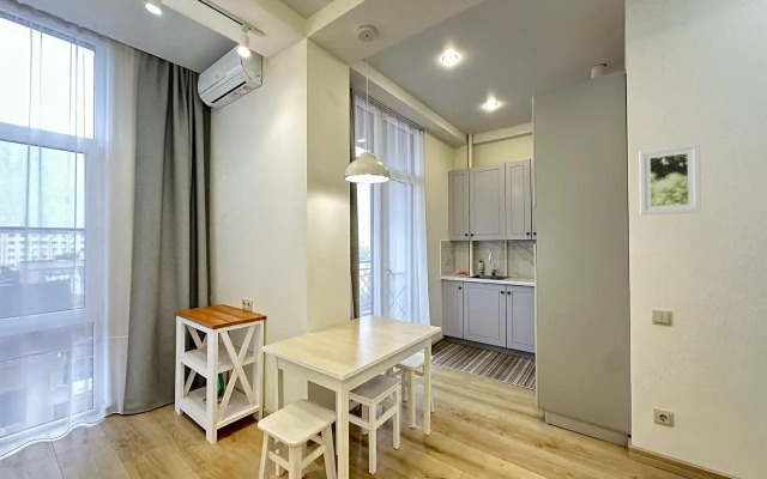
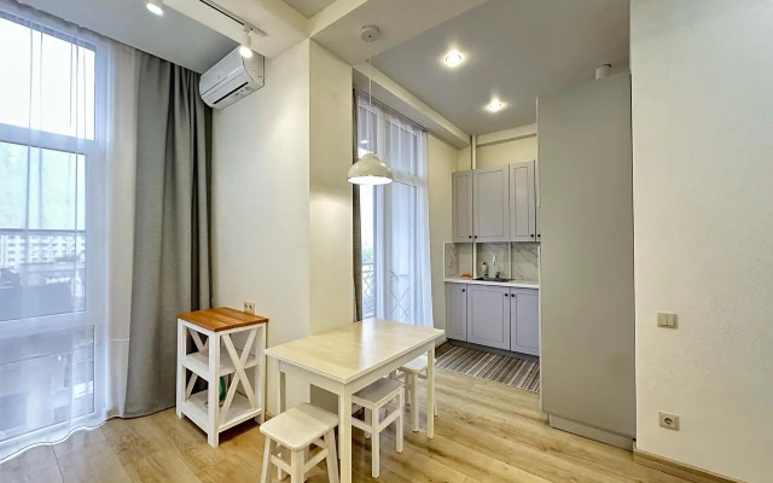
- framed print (668, 180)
